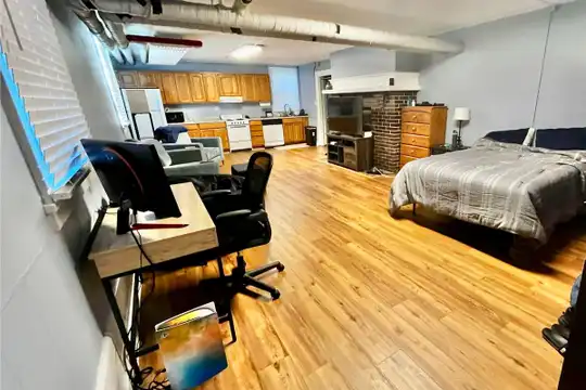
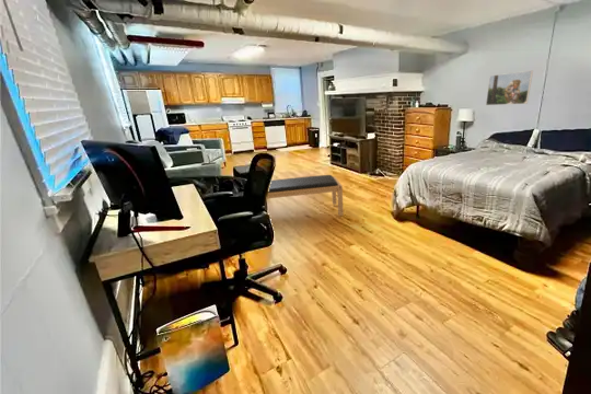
+ bench (292, 195)
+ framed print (507, 89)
